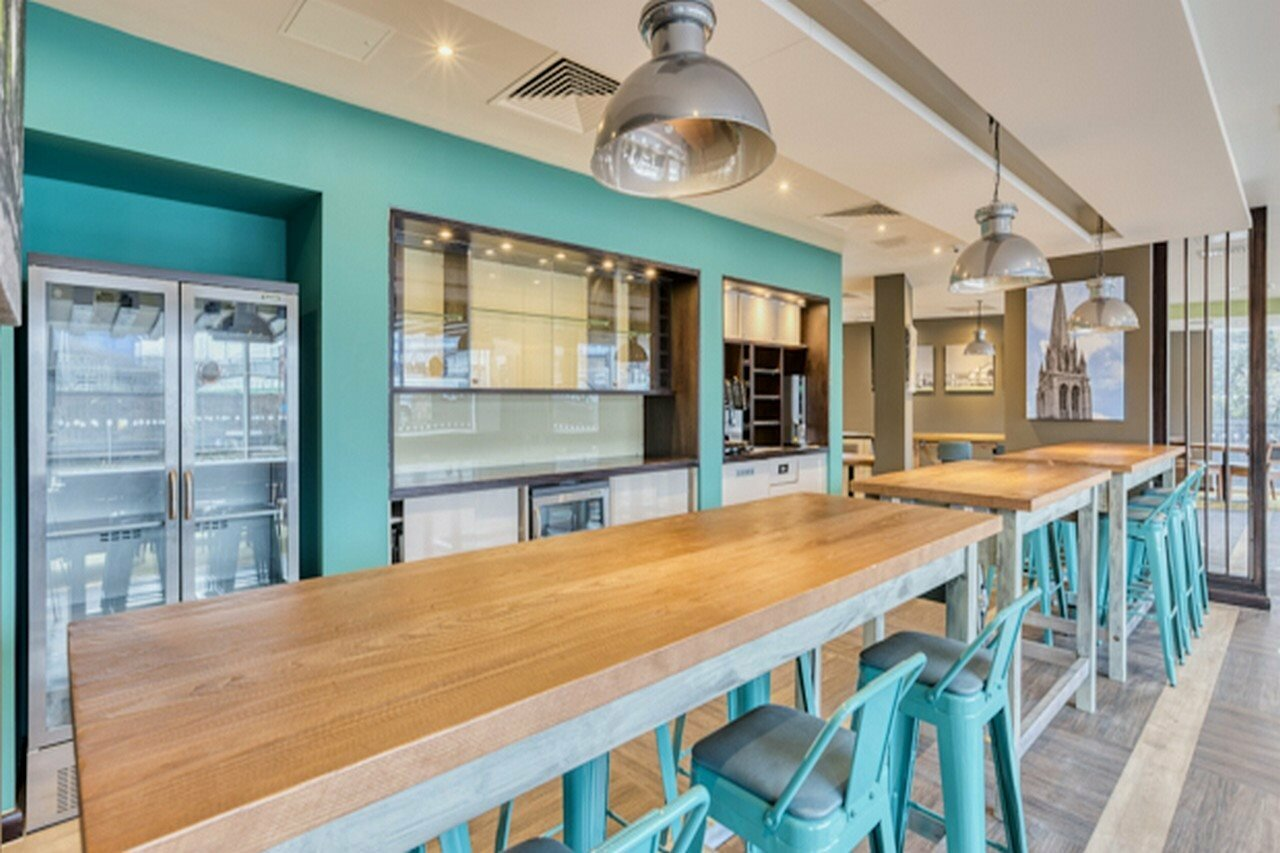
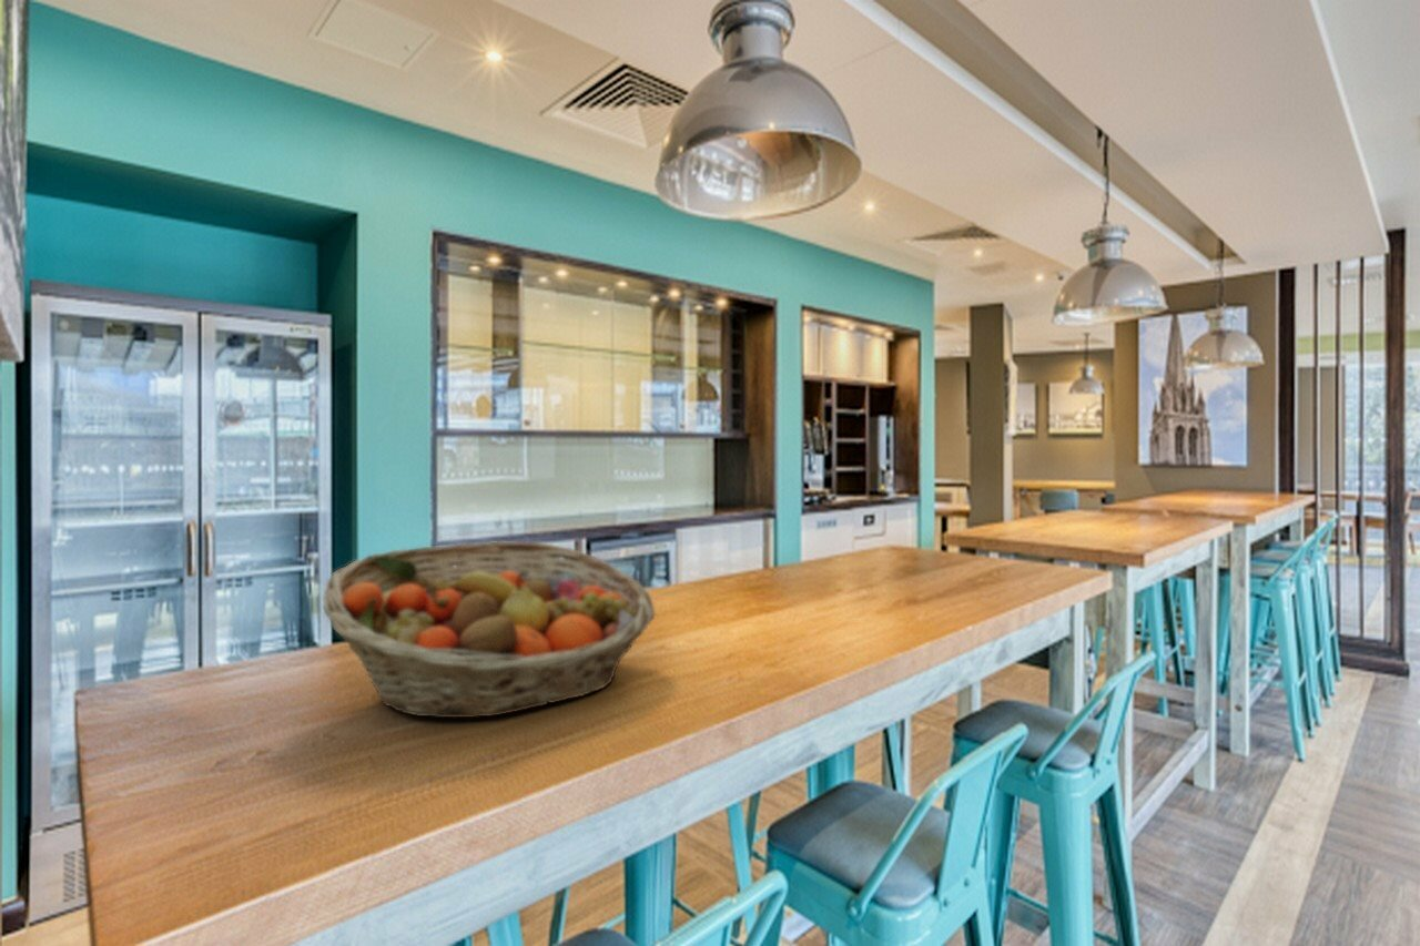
+ fruit basket (499, 617)
